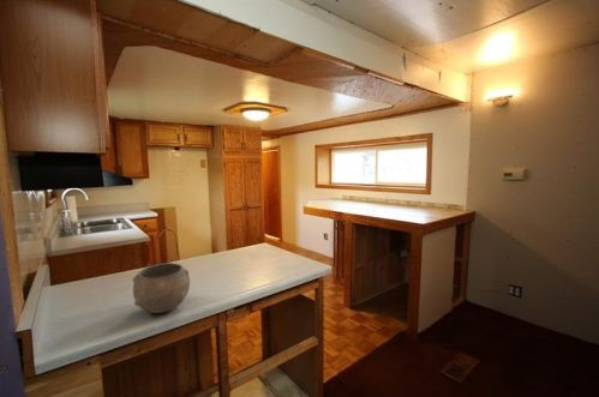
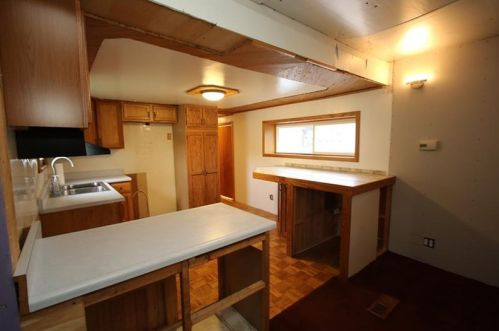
- bowl (162, 288)
